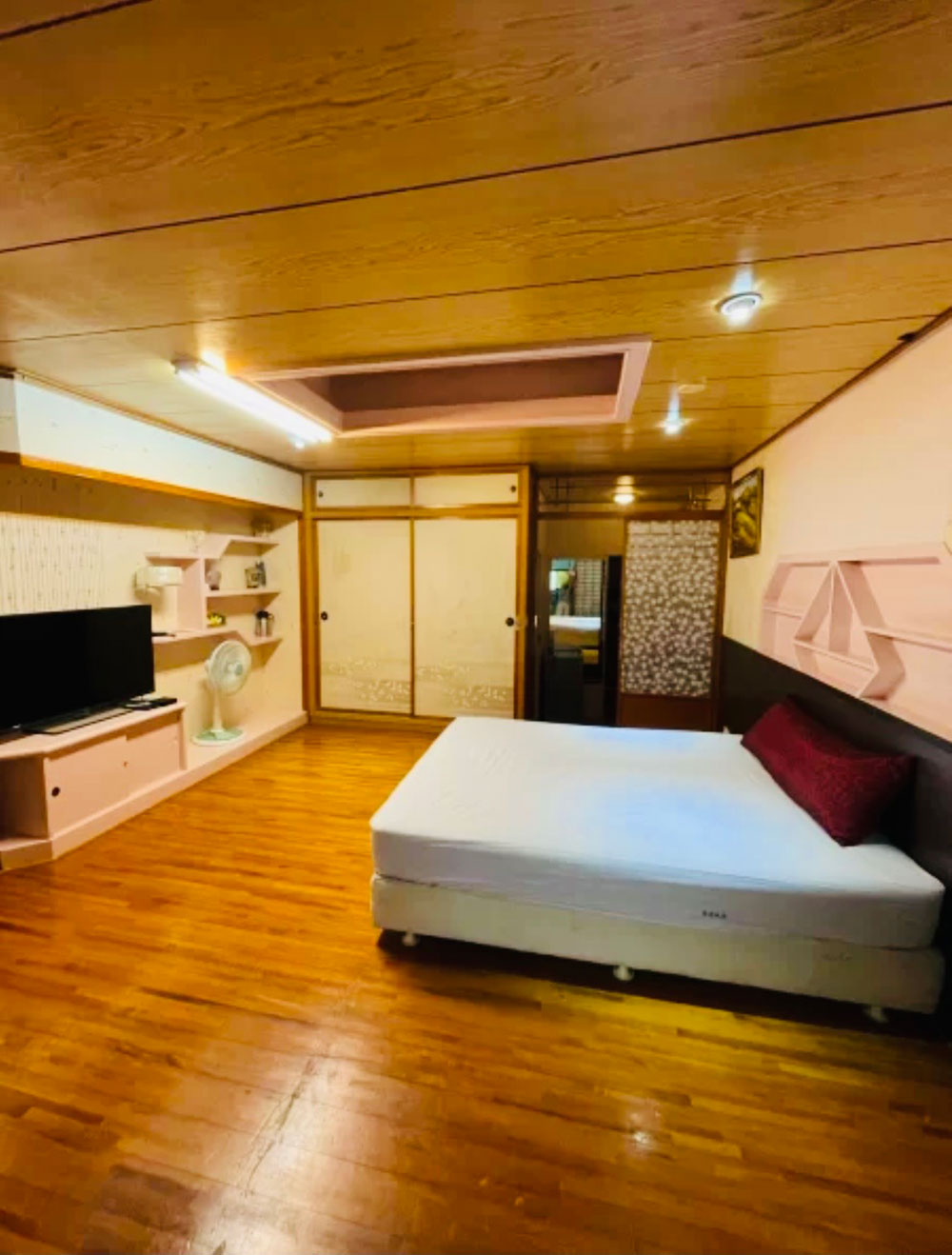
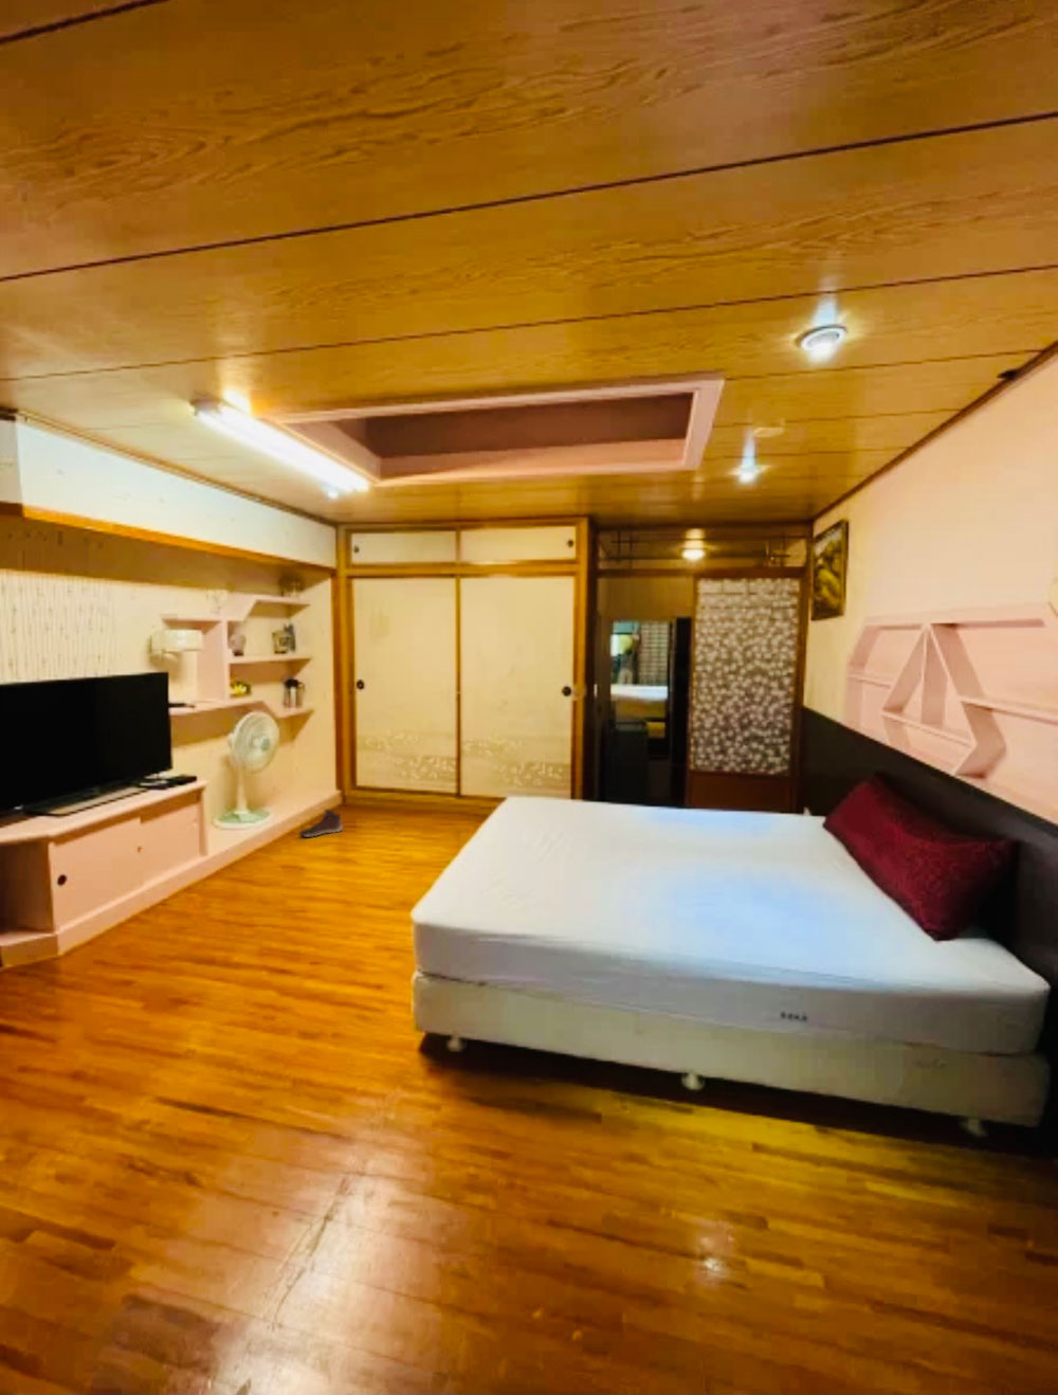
+ sneaker (320, 821)
